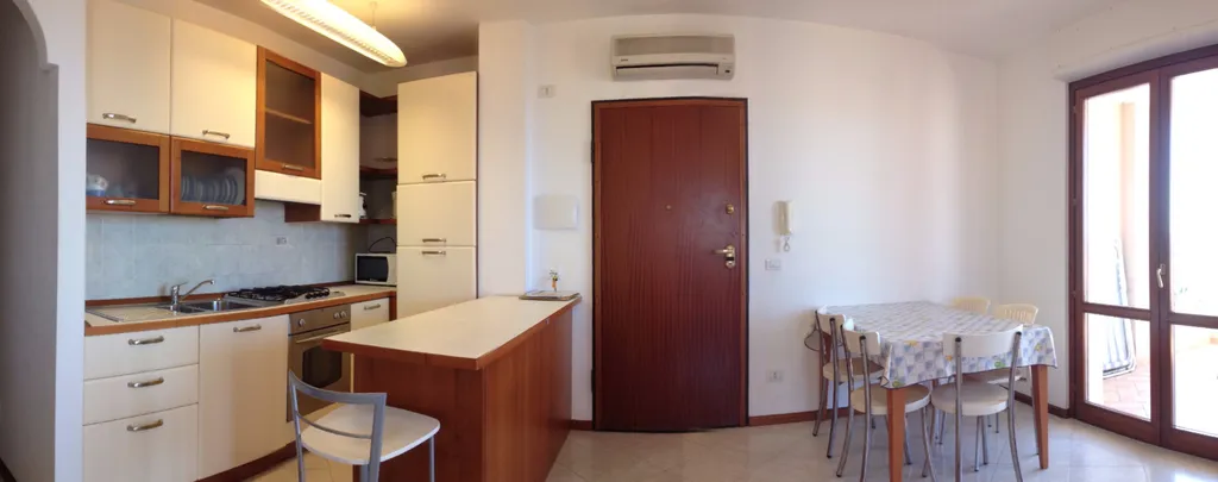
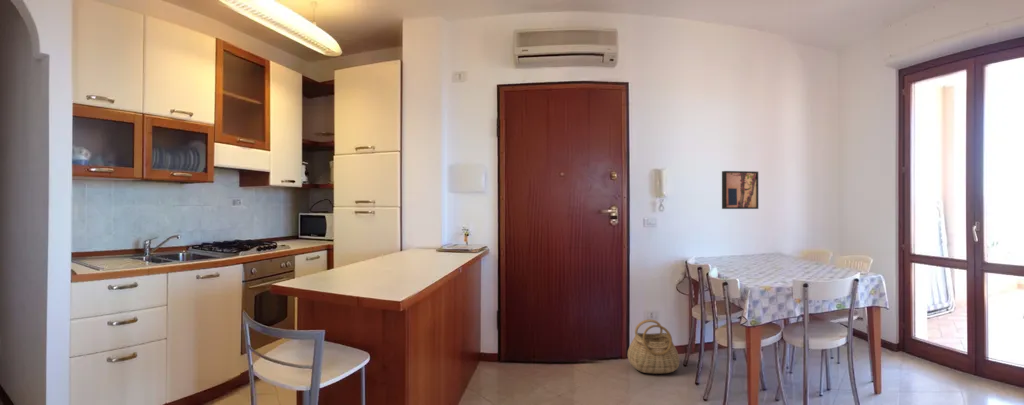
+ wall art (740, 190)
+ basket (652, 345)
